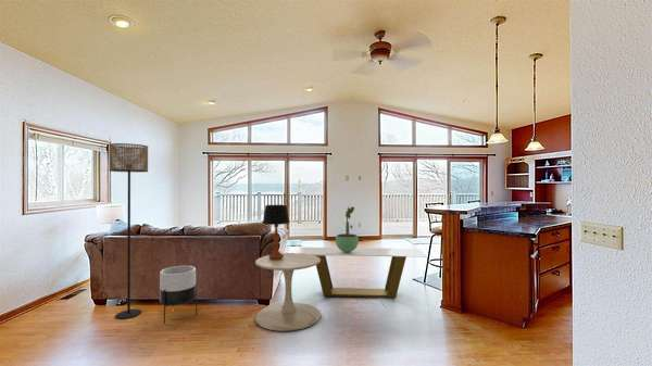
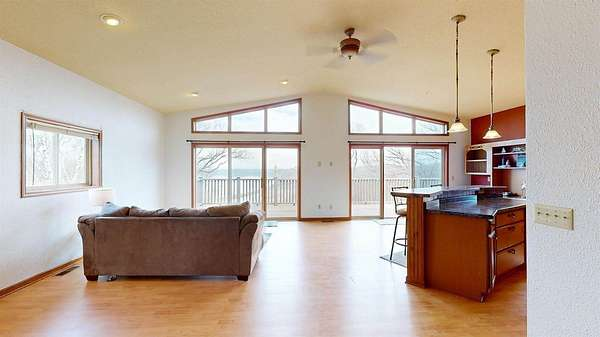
- side table (288, 288)
- floor lamp (128, 229)
- planter (177, 292)
- coffee table (359, 288)
- table lamp (276, 230)
- potted plant (347, 228)
